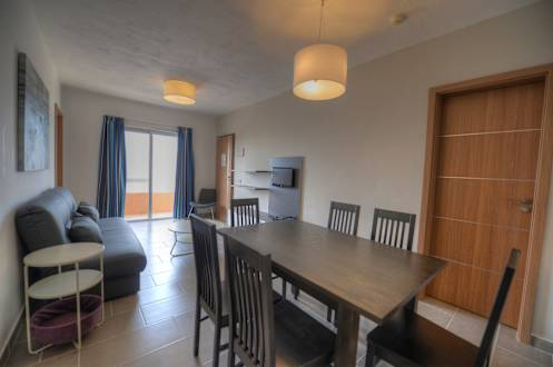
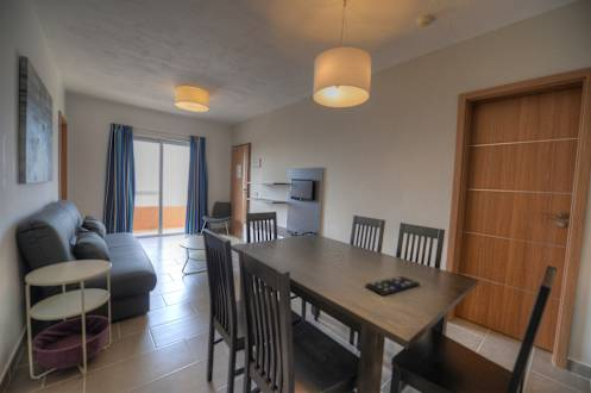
+ remote control (392, 283)
